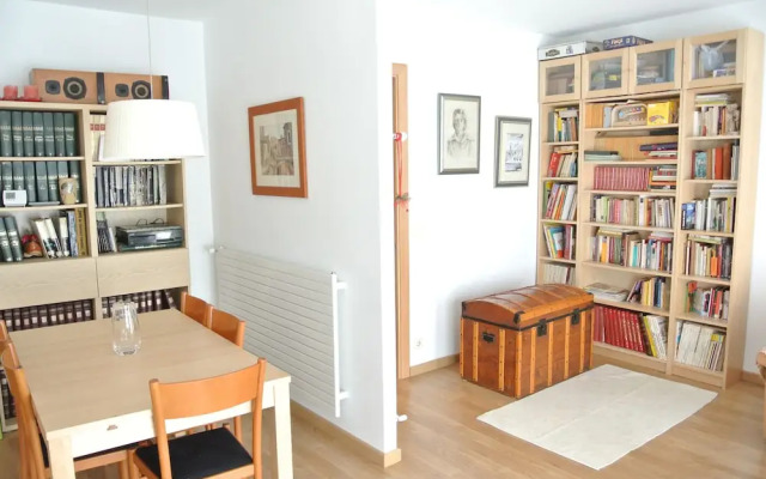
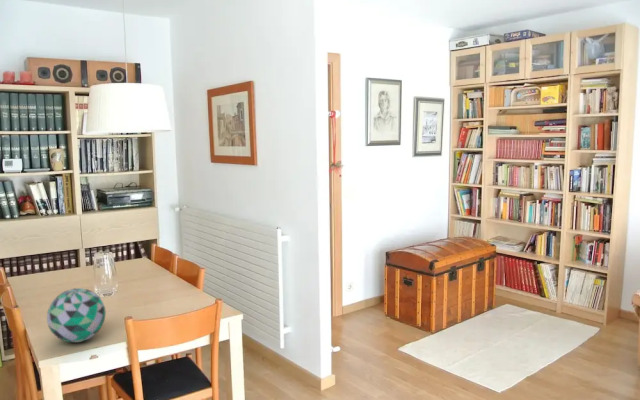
+ decorative ball (76, 315)
